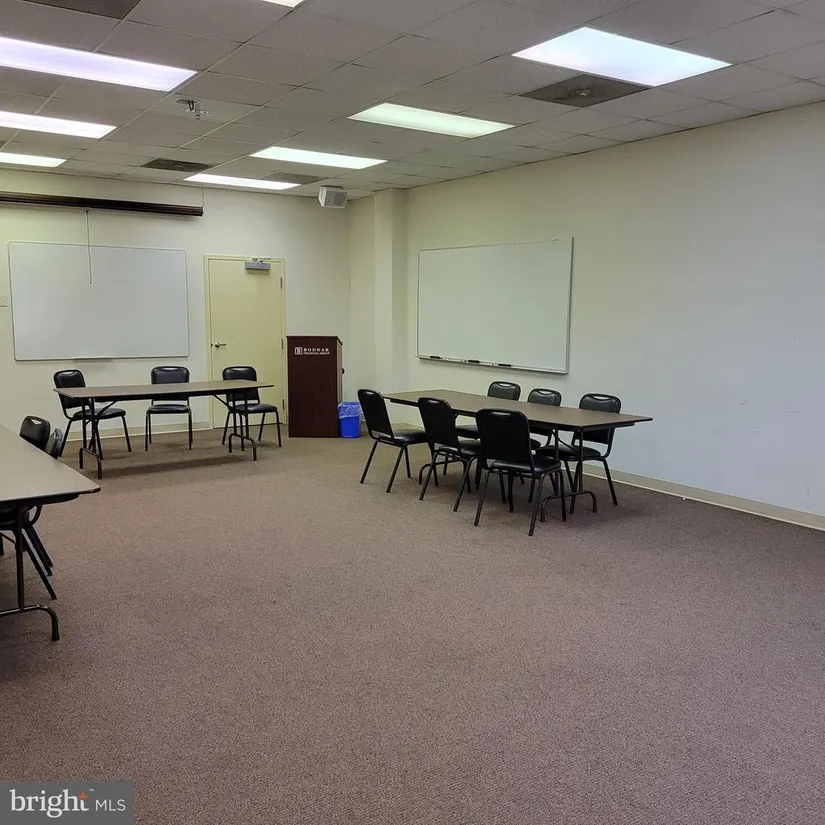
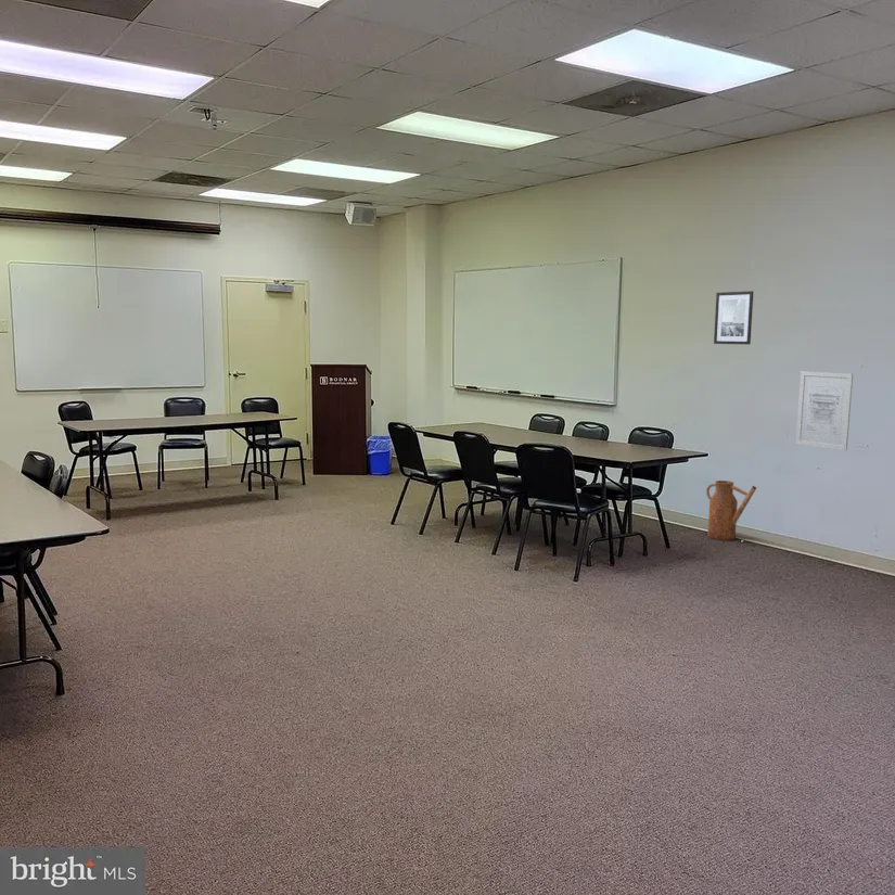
+ wall art (732, 318)
+ watering can (729, 510)
+ wall art (823, 409)
